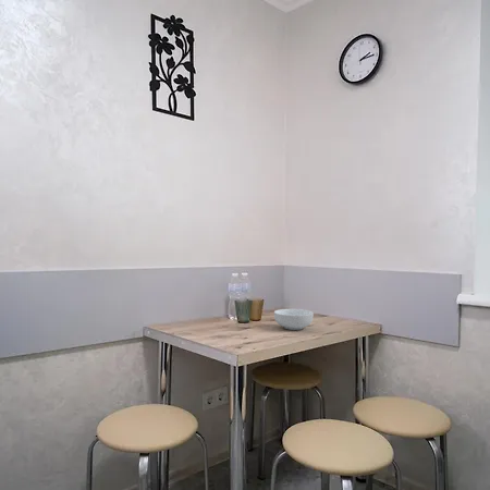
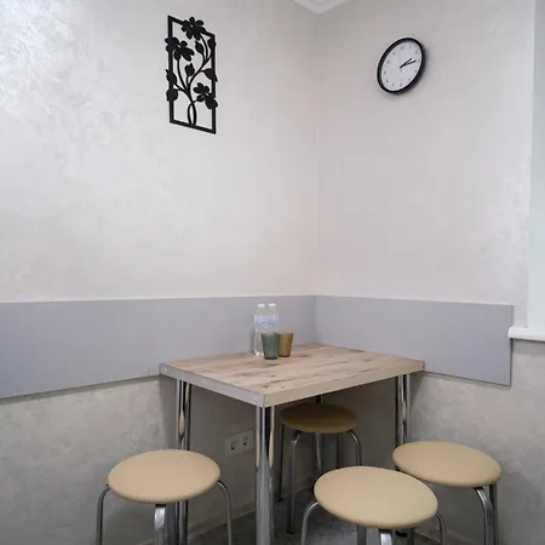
- cereal bowl (293, 319)
